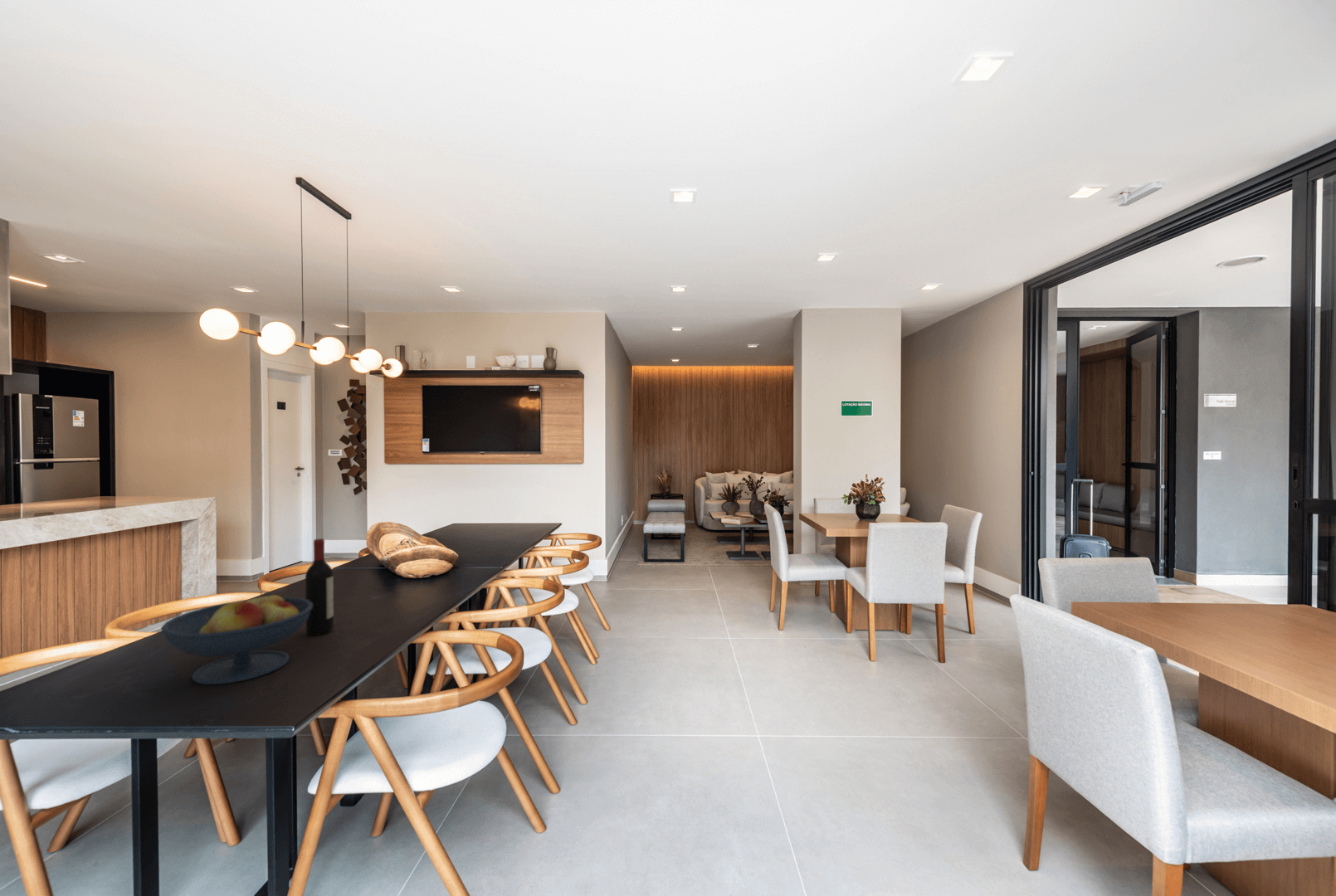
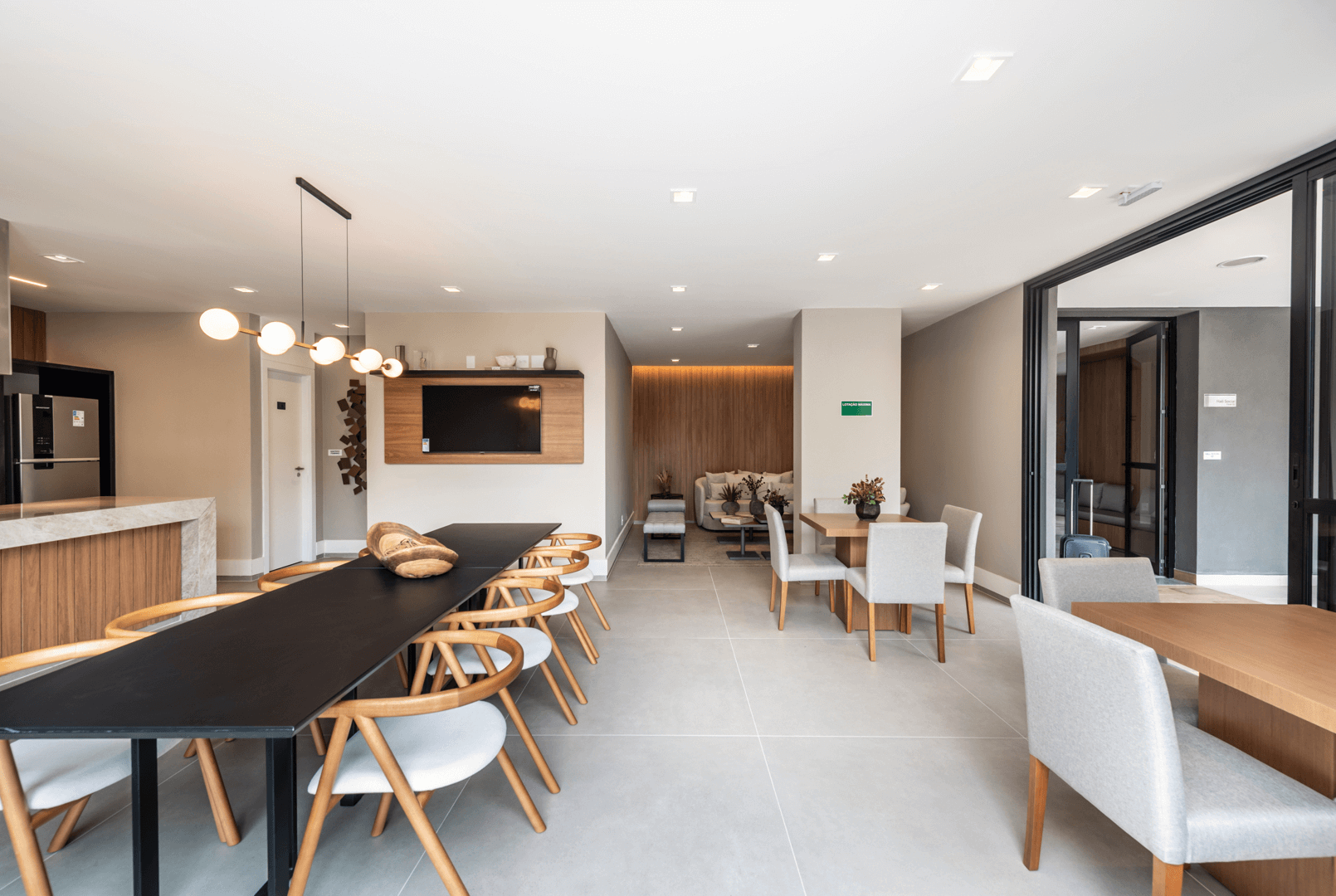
- wine bottle (319, 585)
- fruit bowl (241, 631)
